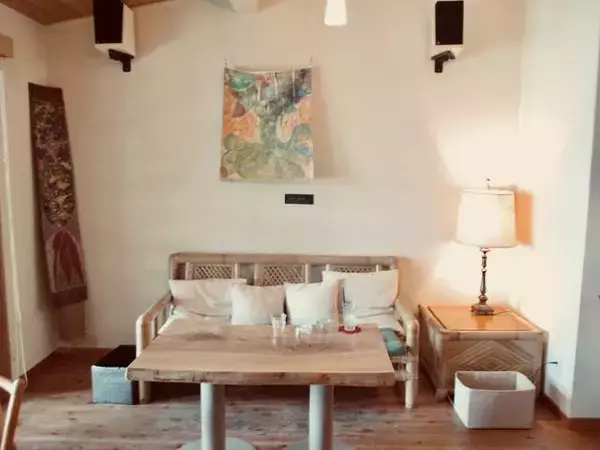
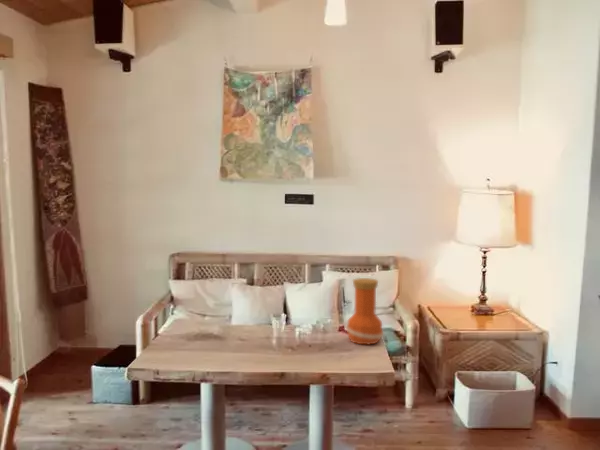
+ vase (364, 310)
